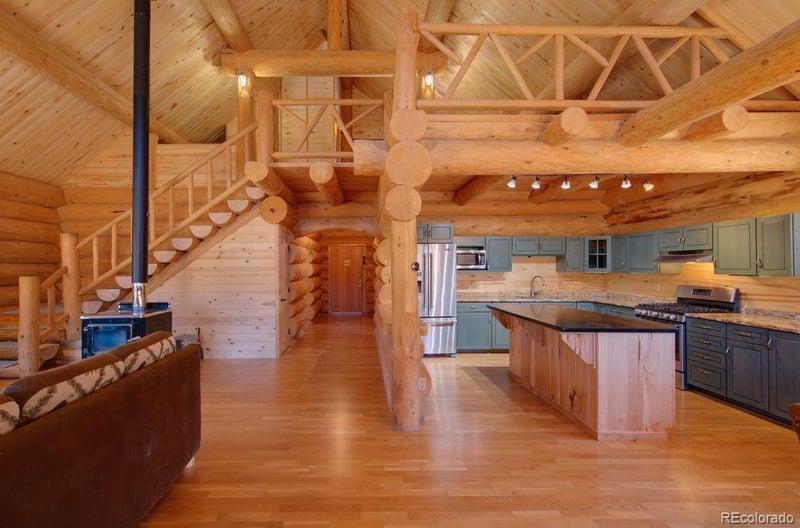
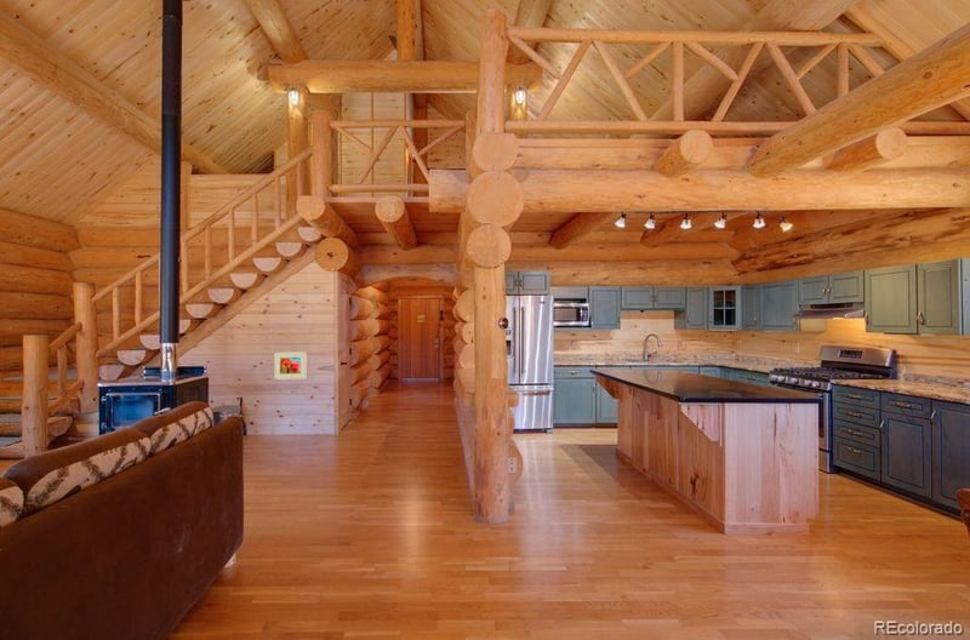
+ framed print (290, 365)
